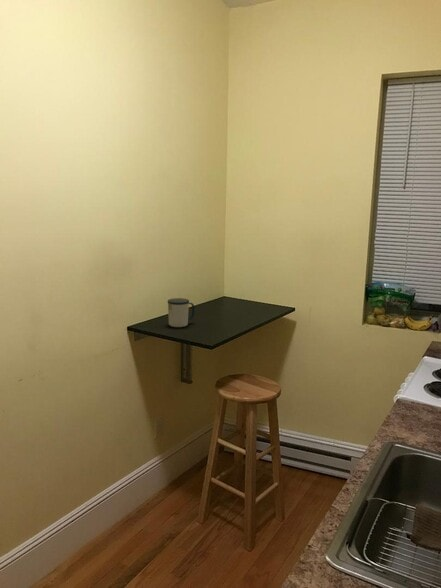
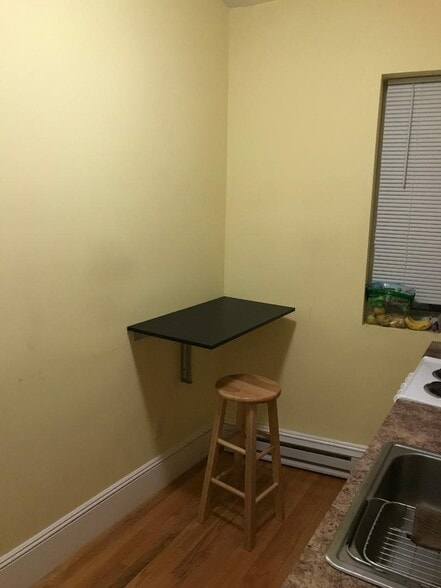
- mug (180, 312)
